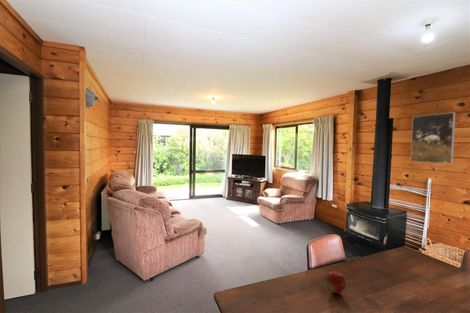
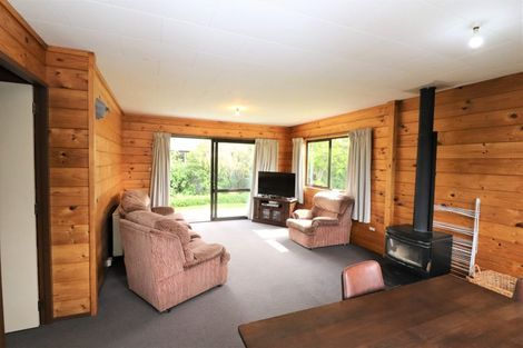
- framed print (431, 138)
- fruit (333, 281)
